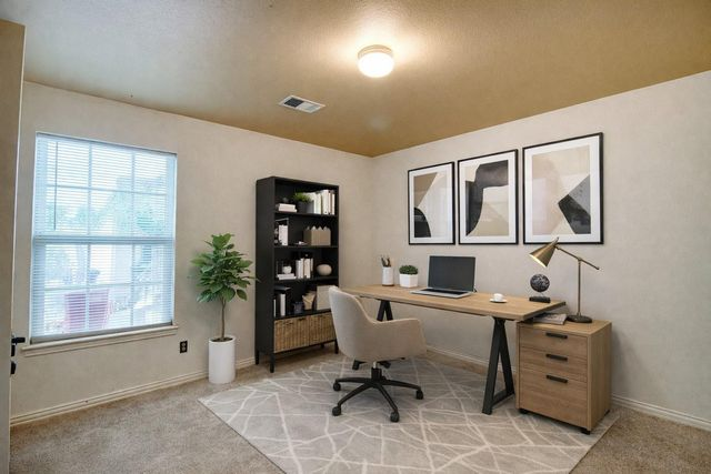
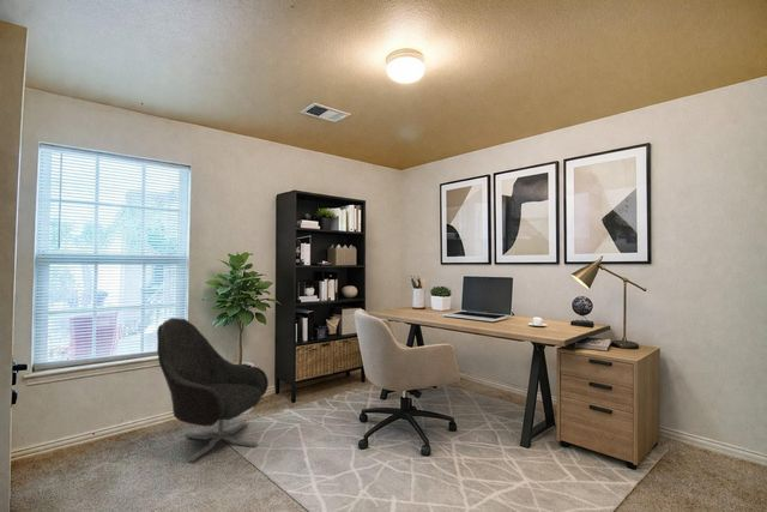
+ armchair (216, 380)
